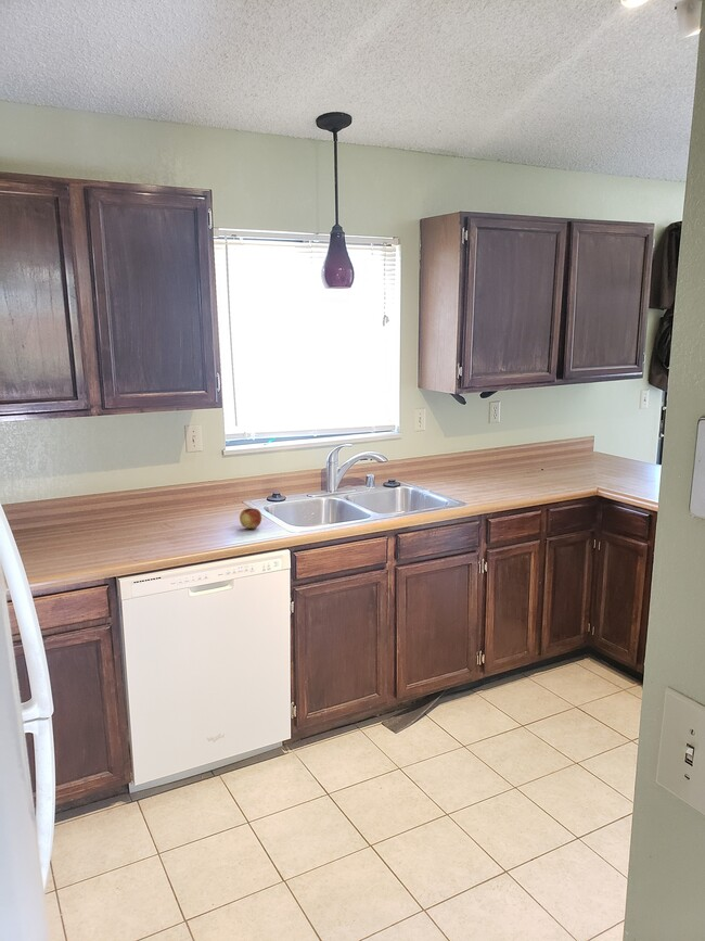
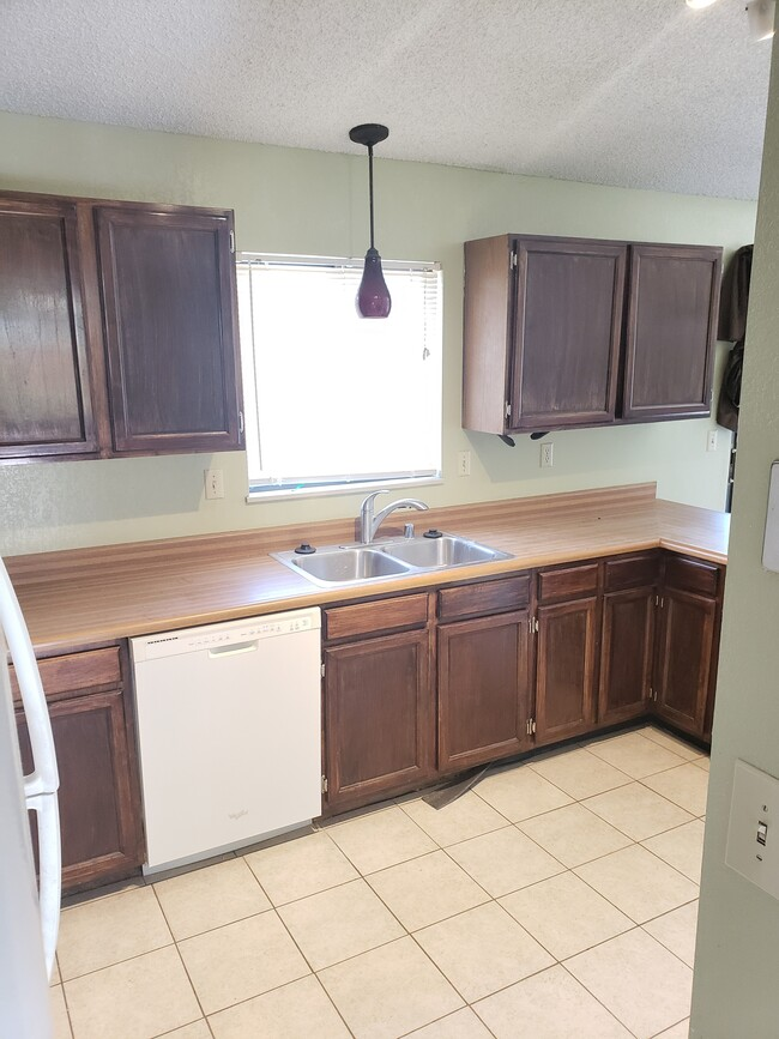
- fruit (251, 518)
